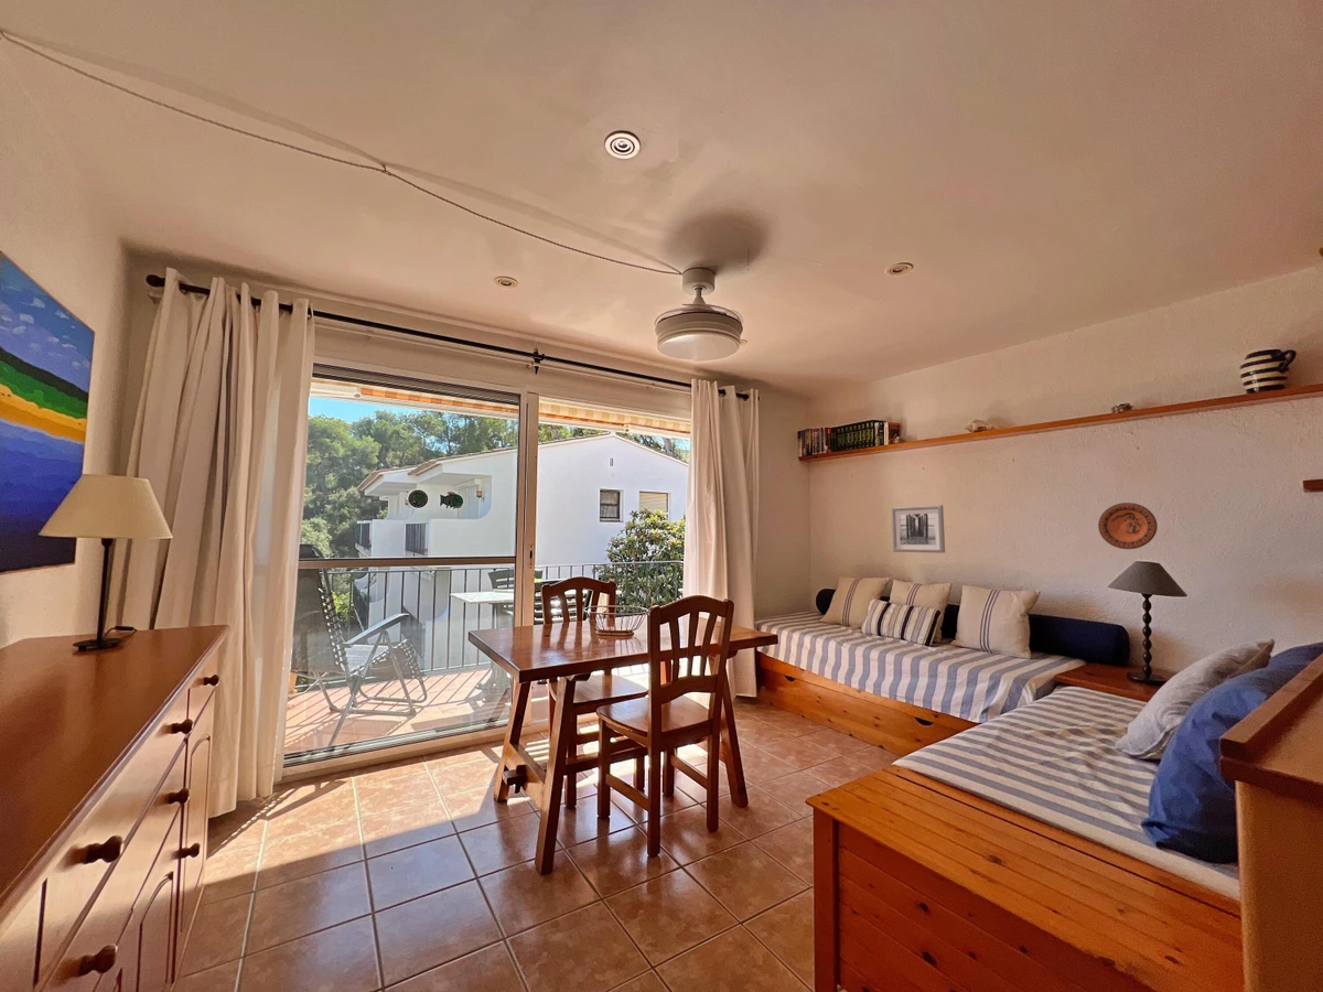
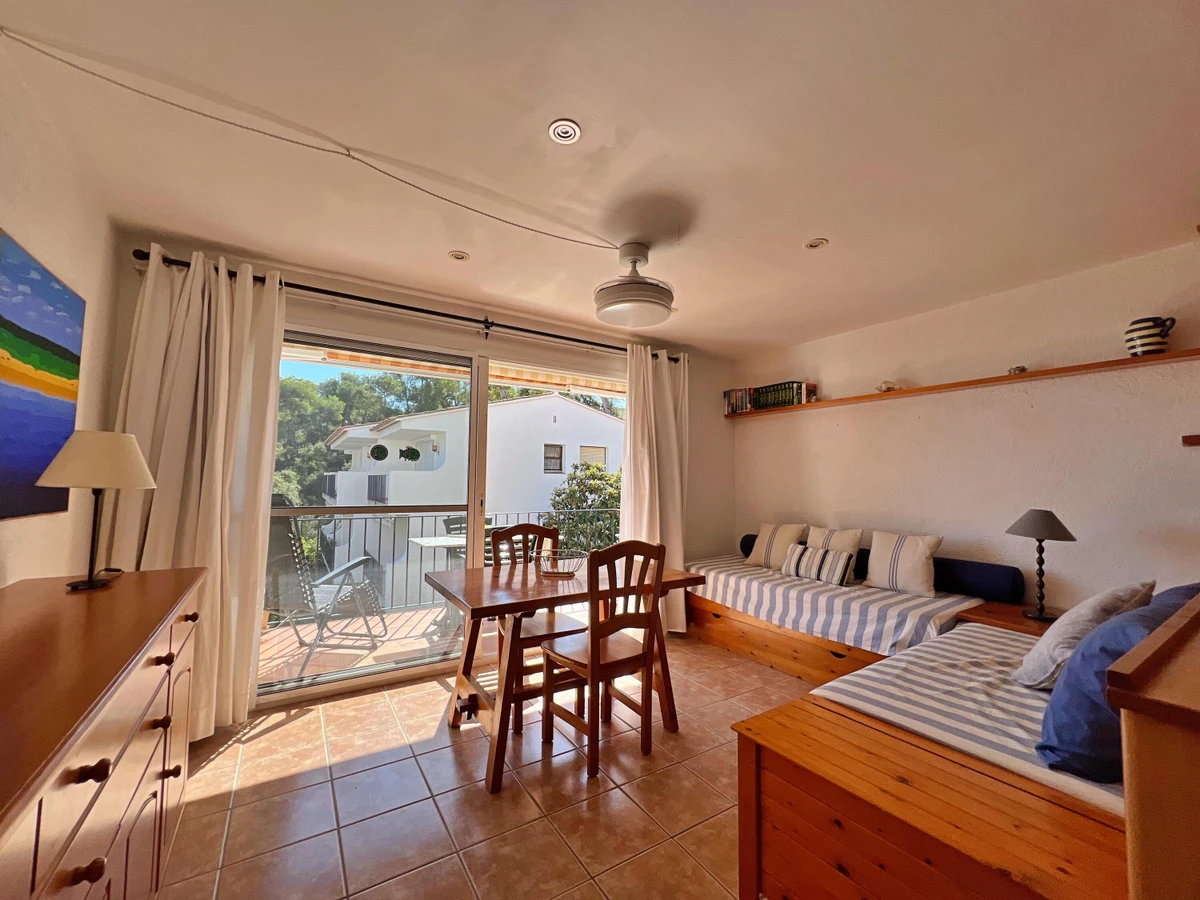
- wall art (916, 529)
- decorative plate (1127, 526)
